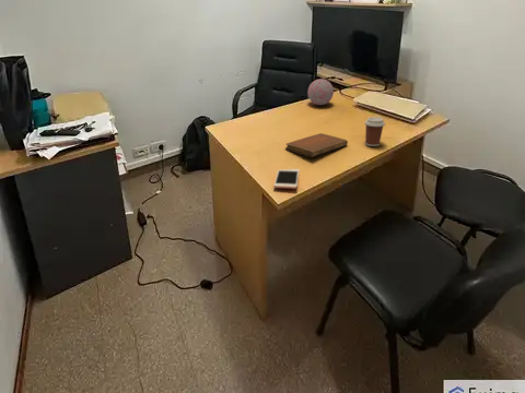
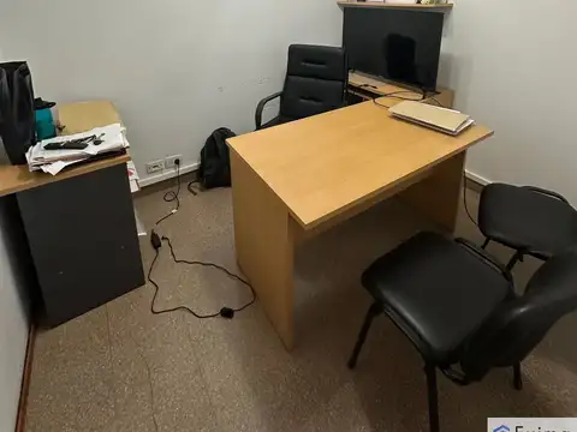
- coffee cup (373, 131)
- cell phone (287, 177)
- notebook (316, 144)
- decorative orb (320, 92)
